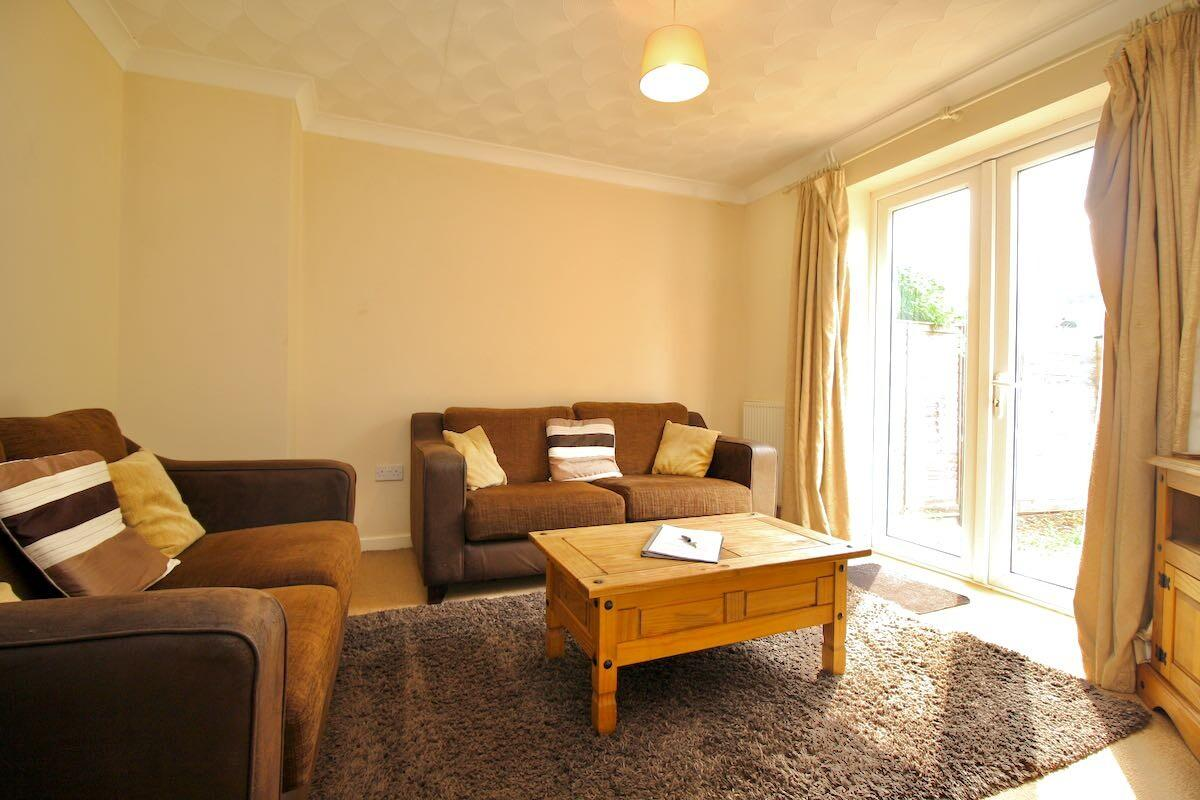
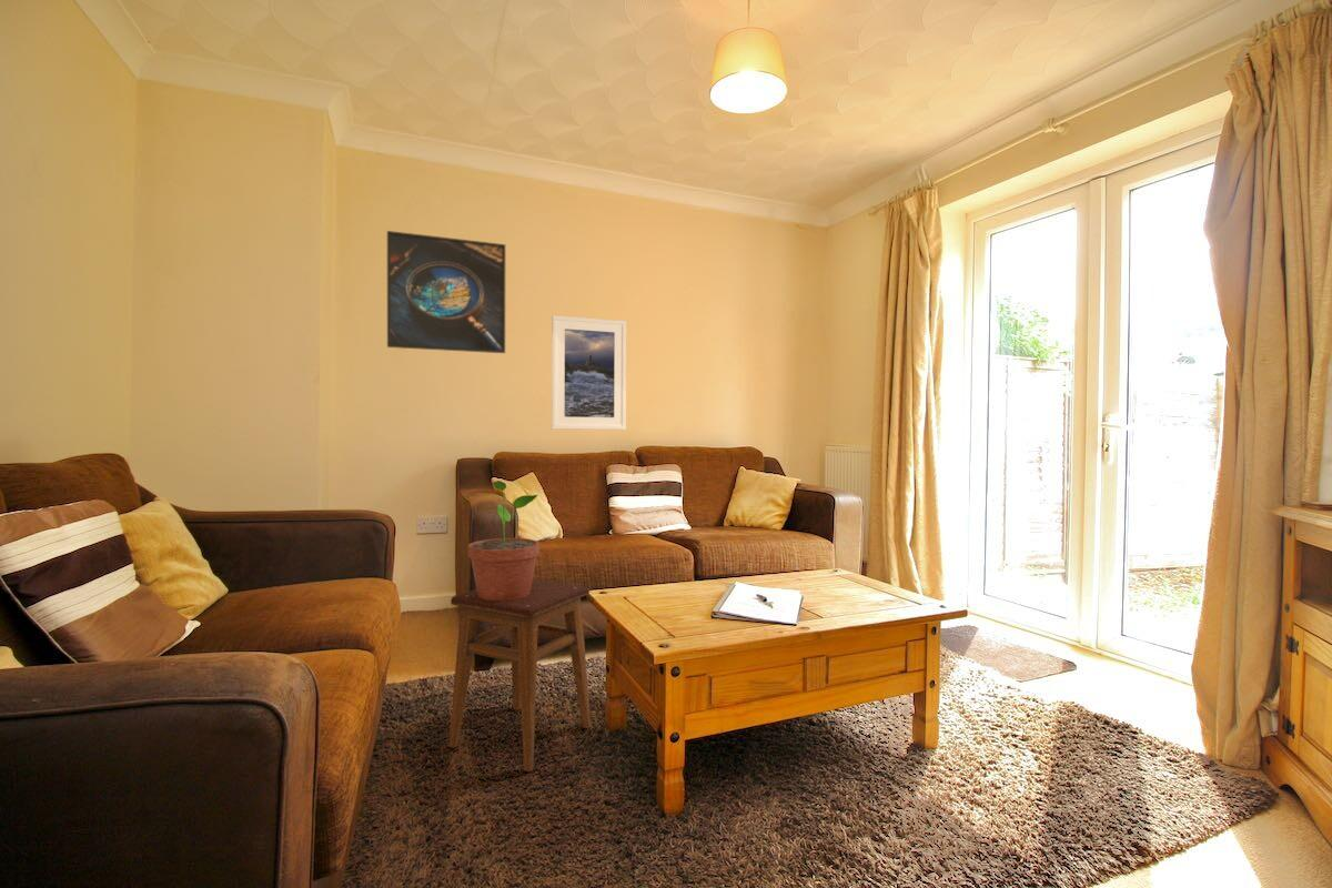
+ potted plant (504, 535)
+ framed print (589, 373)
+ stool (522, 664)
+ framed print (447, 294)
